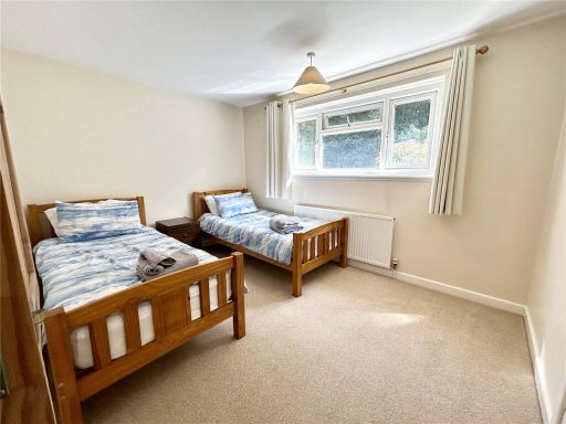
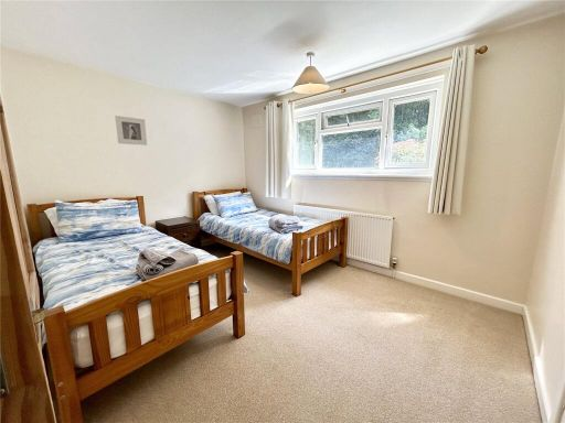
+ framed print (131, 131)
